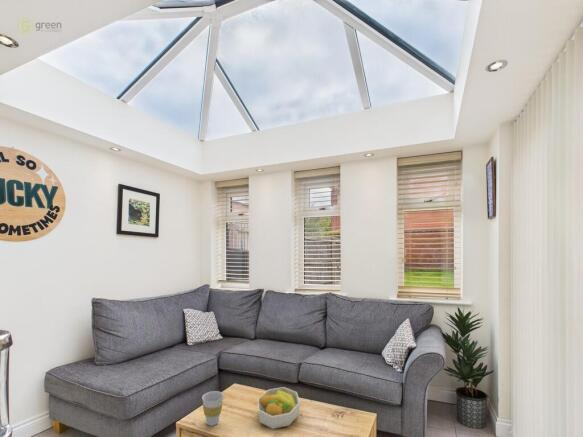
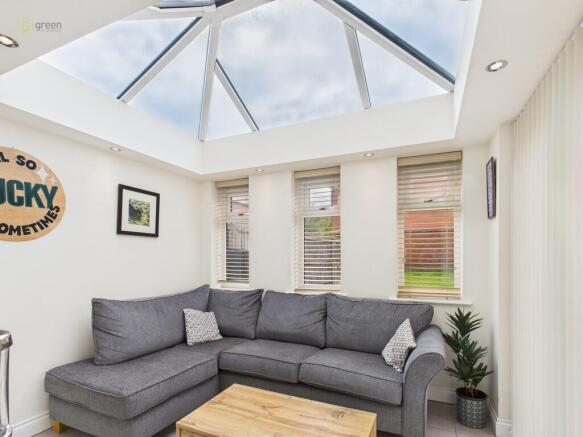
- cup (212, 409)
- fruit bowl (278, 405)
